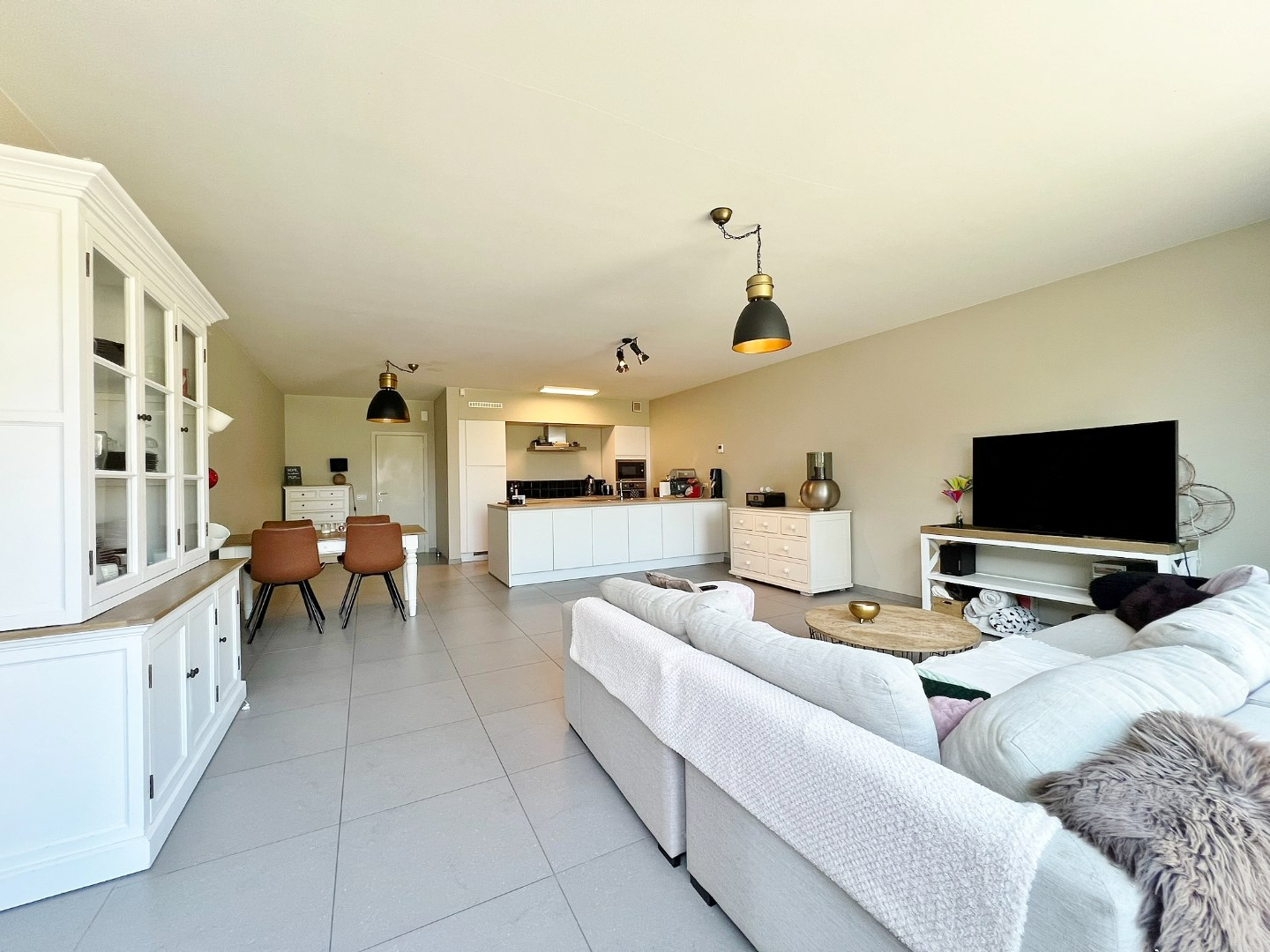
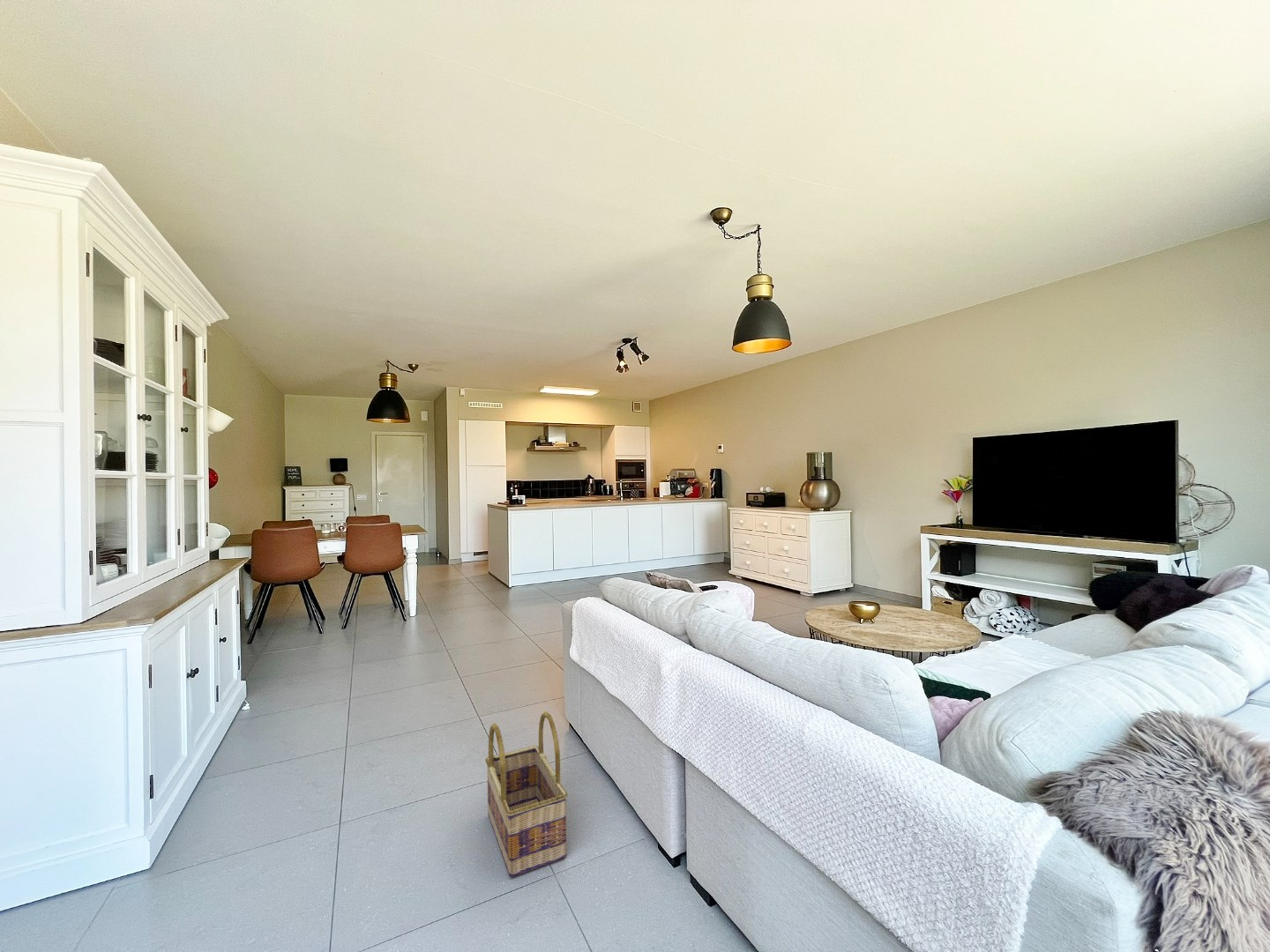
+ basket (523, 777)
